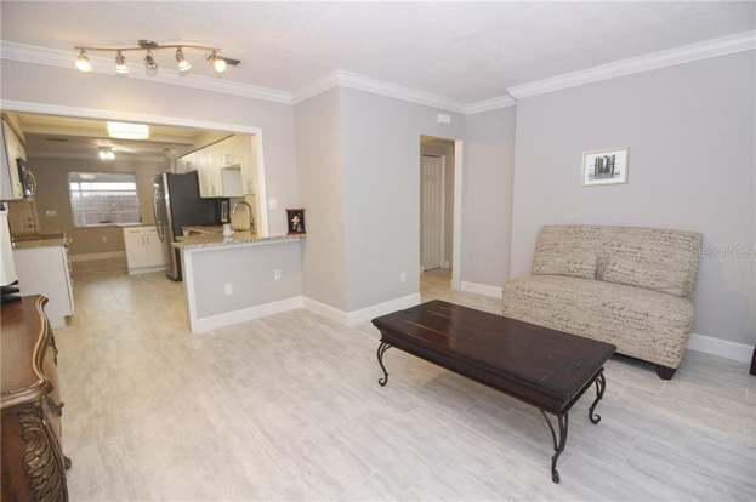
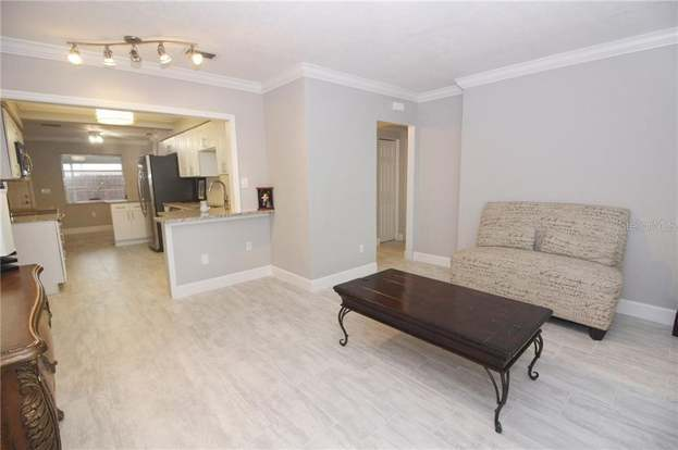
- wall art (604, 167)
